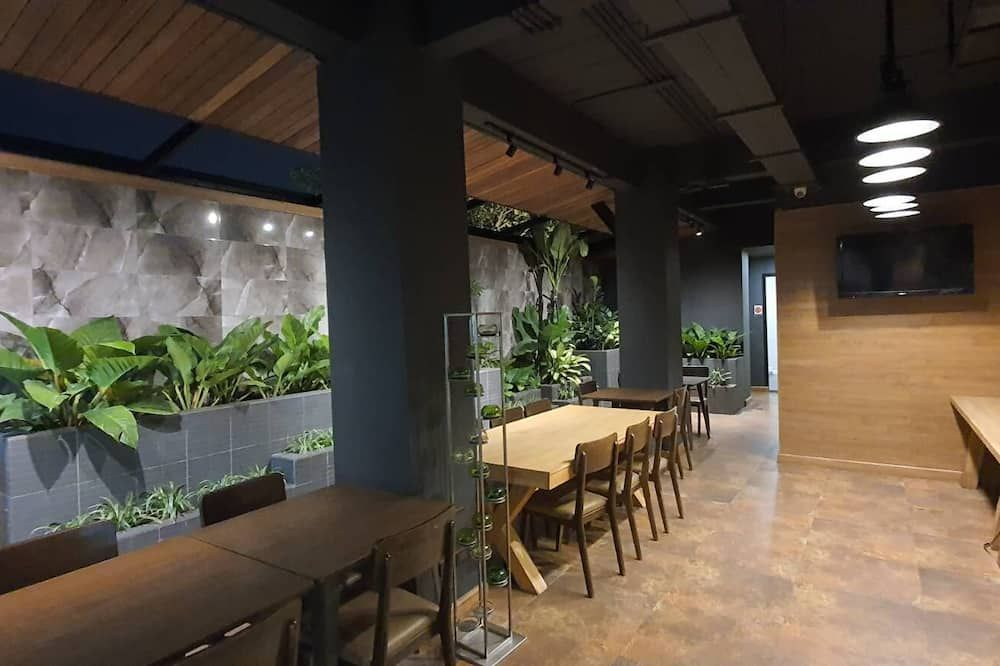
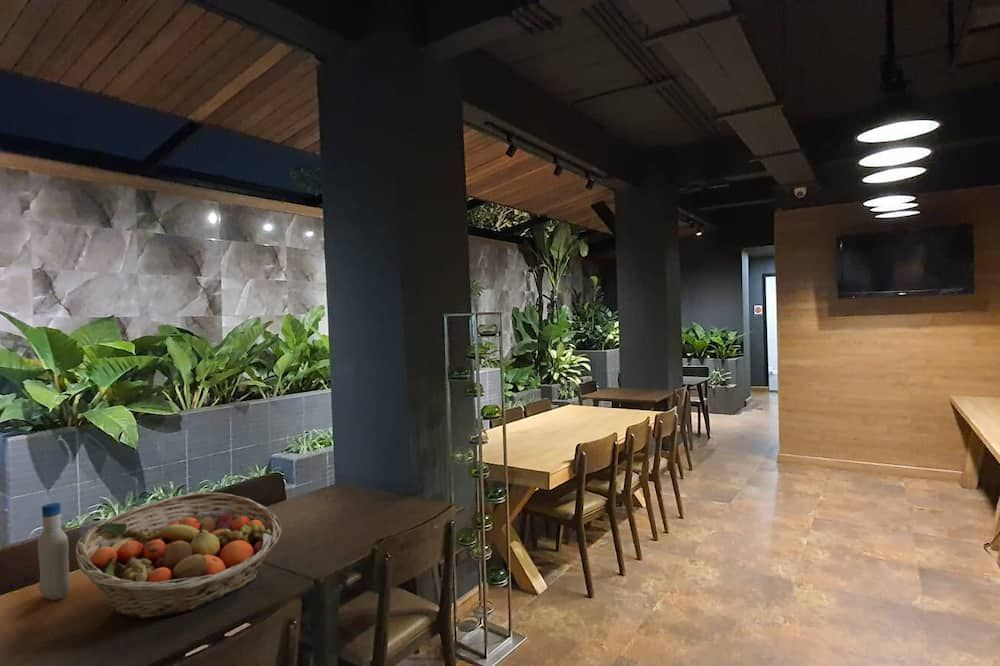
+ fruit basket (187, 548)
+ bottle (53, 550)
